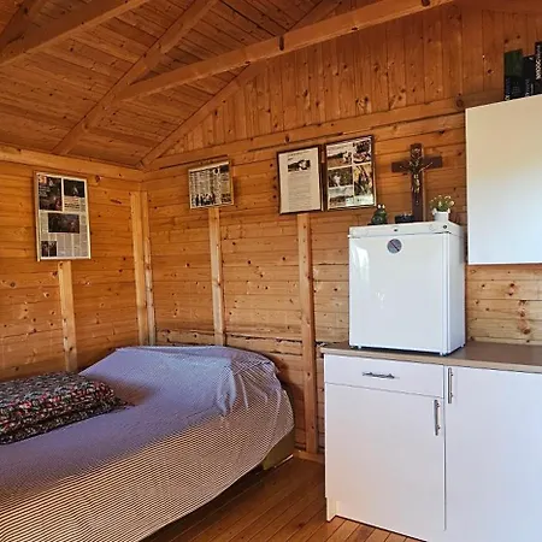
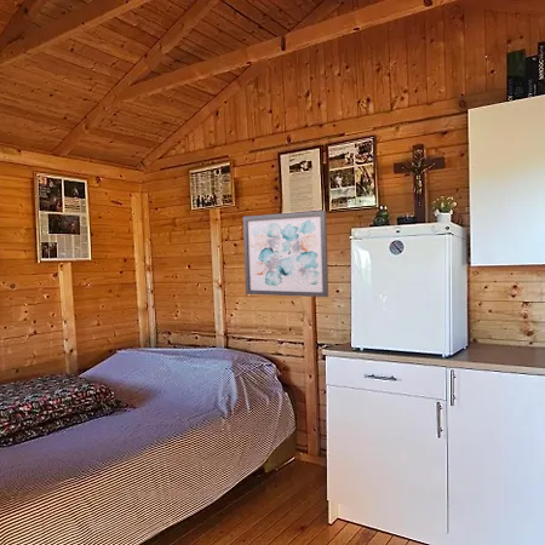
+ wall art (283, 254)
